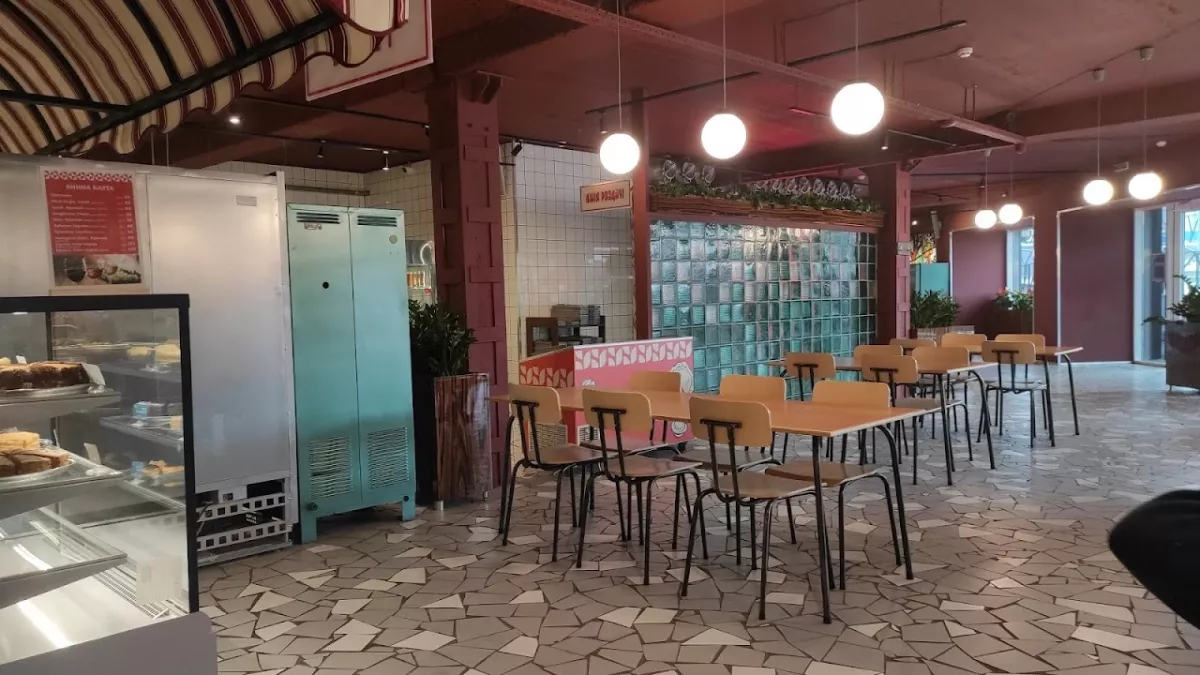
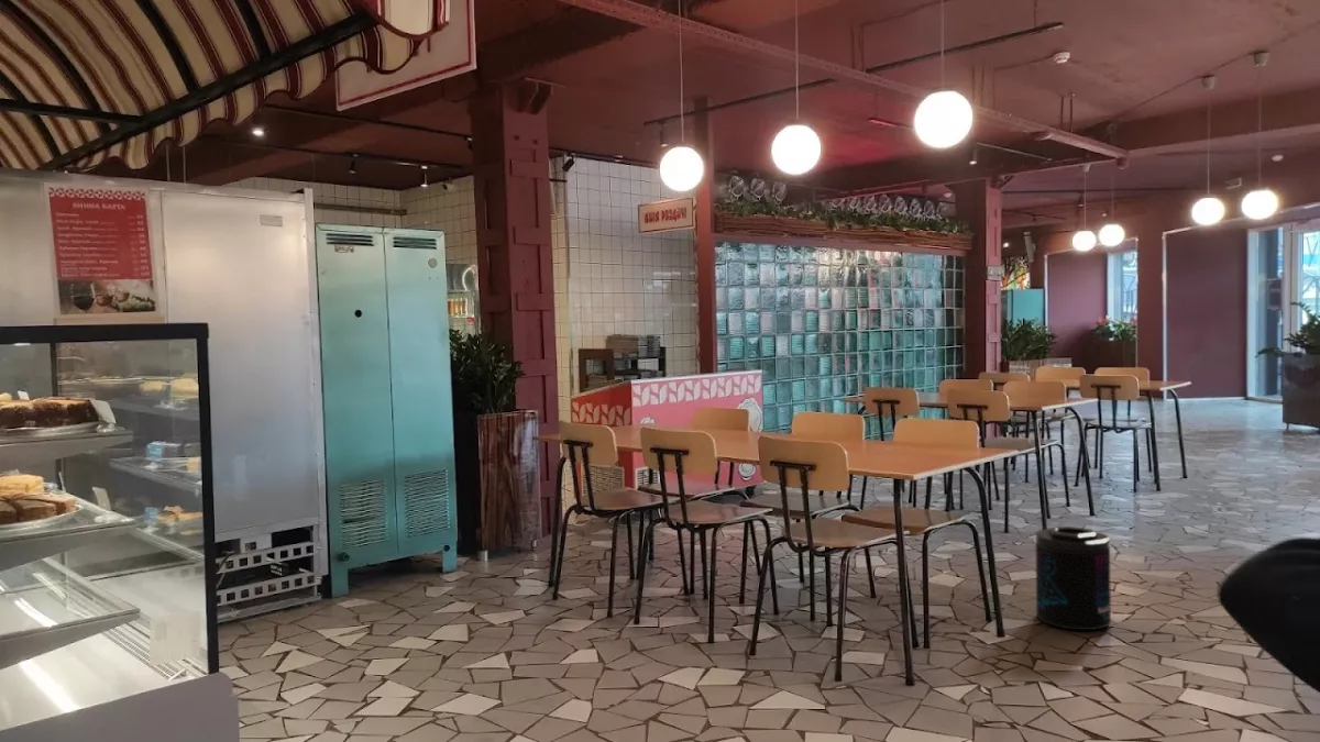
+ supplement container (1072, 575)
